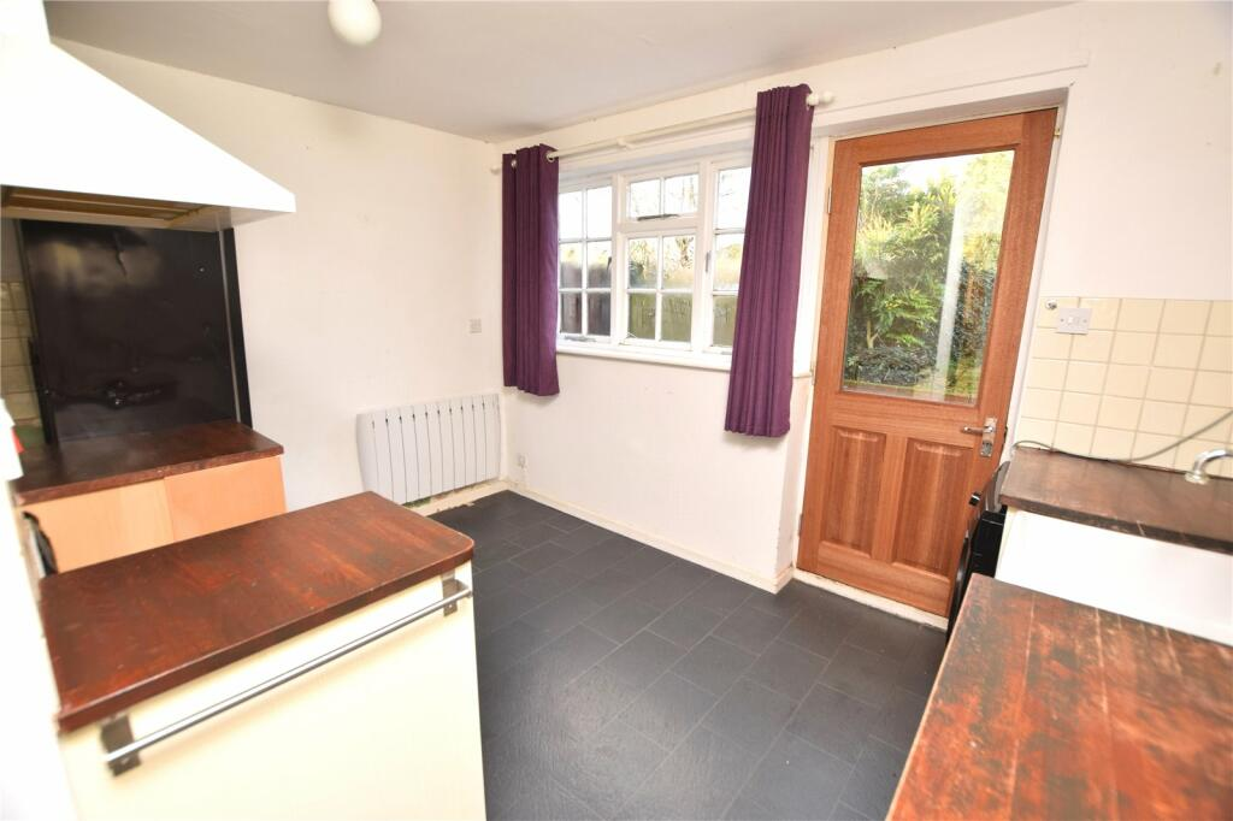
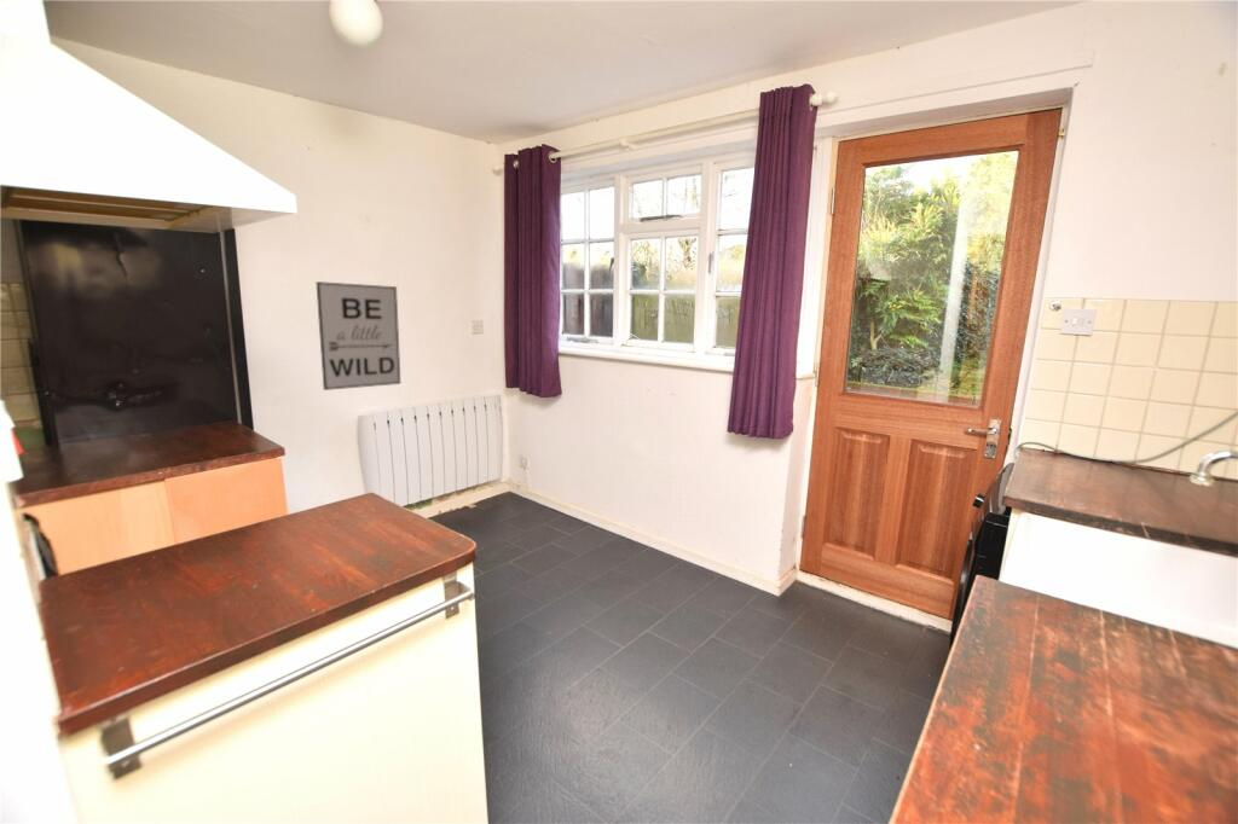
+ wall art (360, 336)
